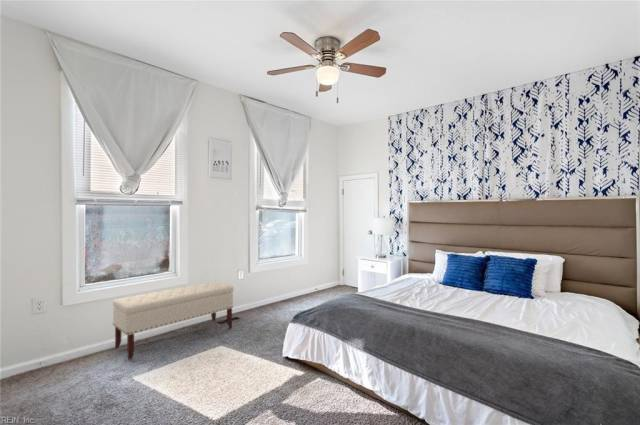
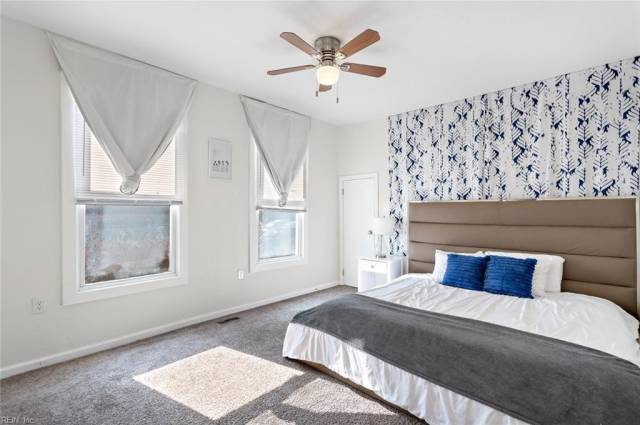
- bench (178, 314)
